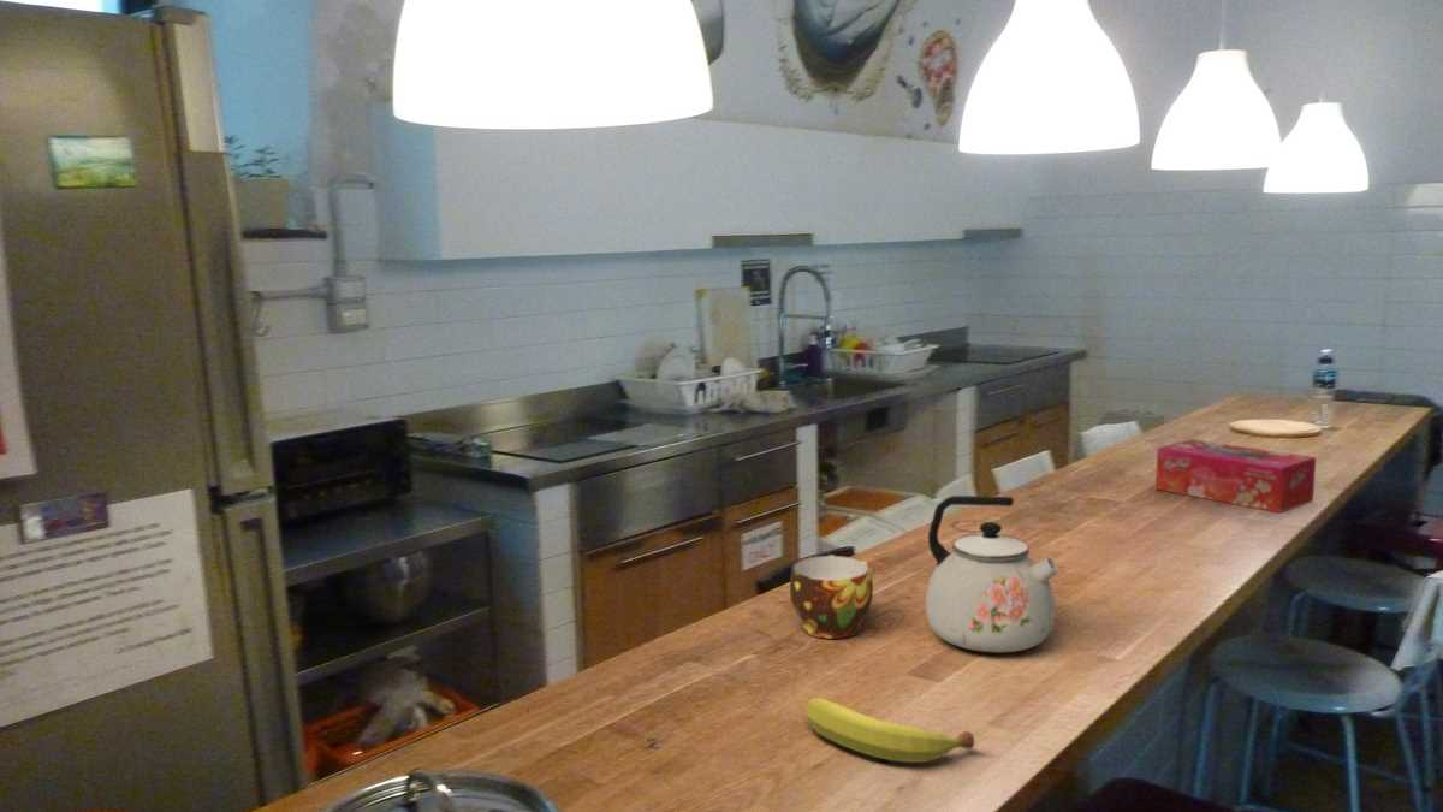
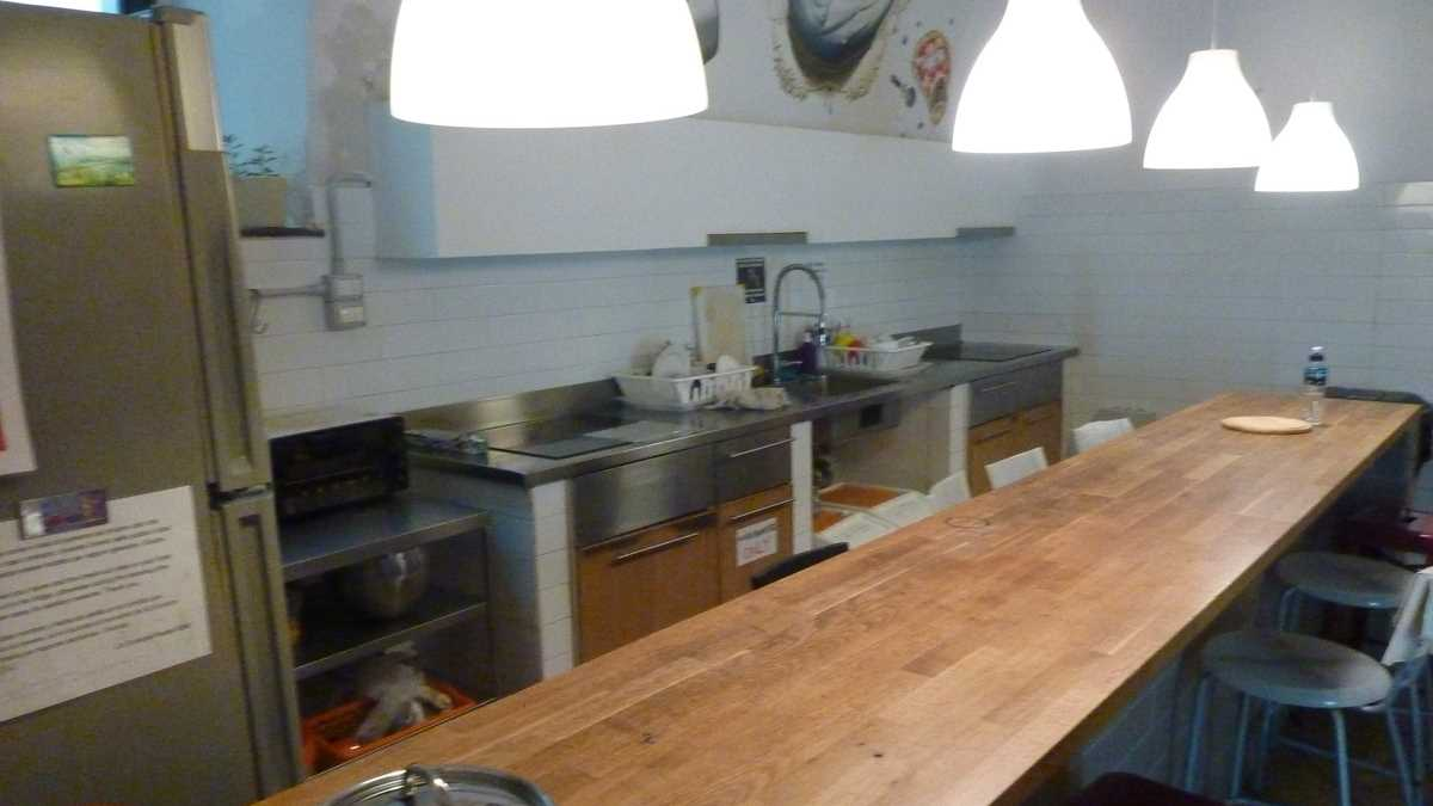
- kettle (991, 568)
- tissue box (1233, 473)
- cup (826, 597)
- fruit (879, 724)
